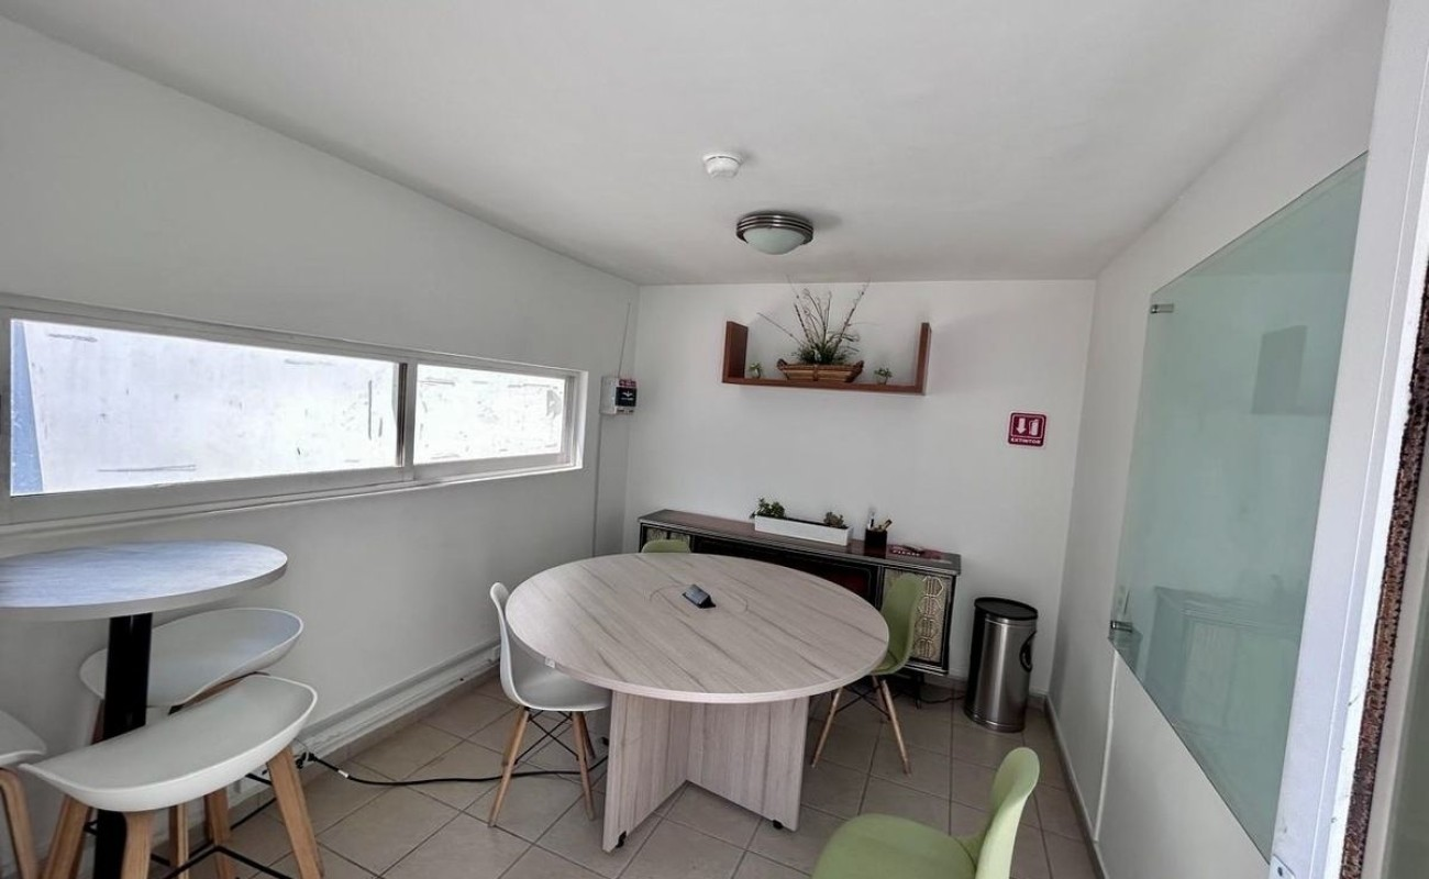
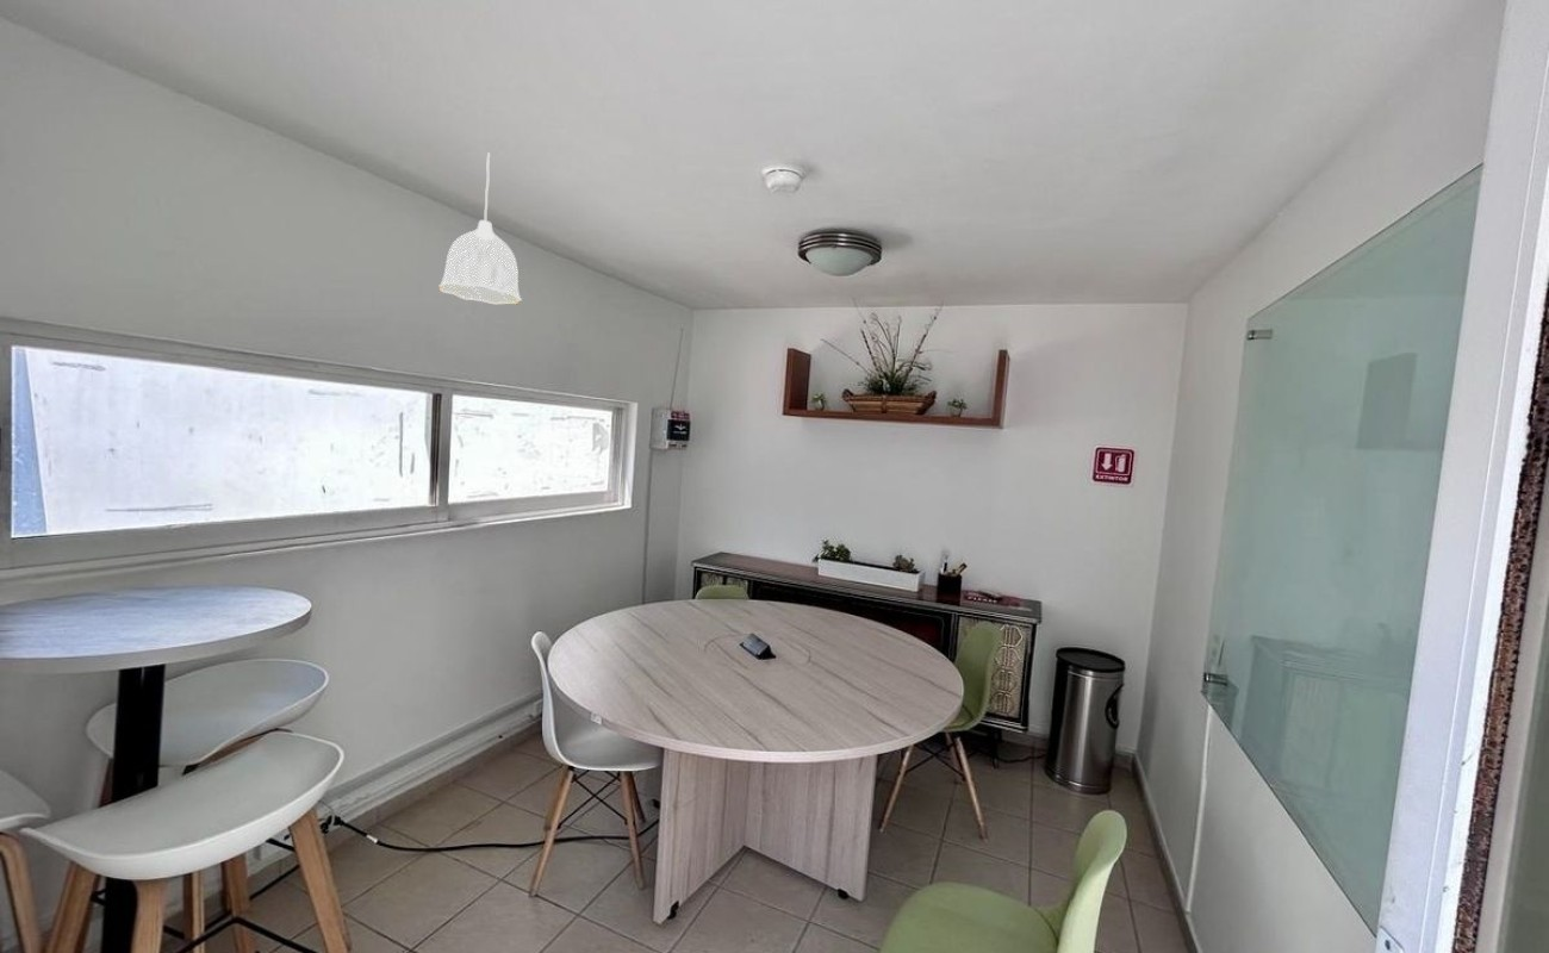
+ pendant lamp (484, 224)
